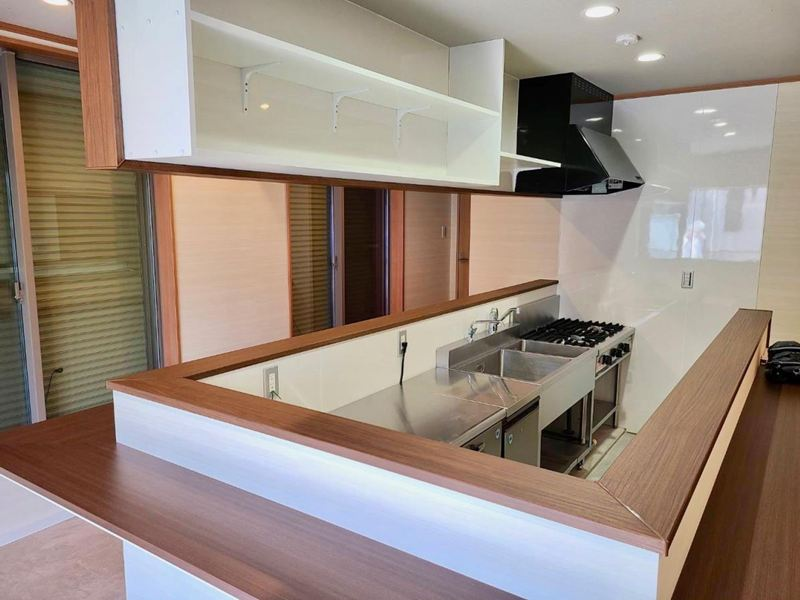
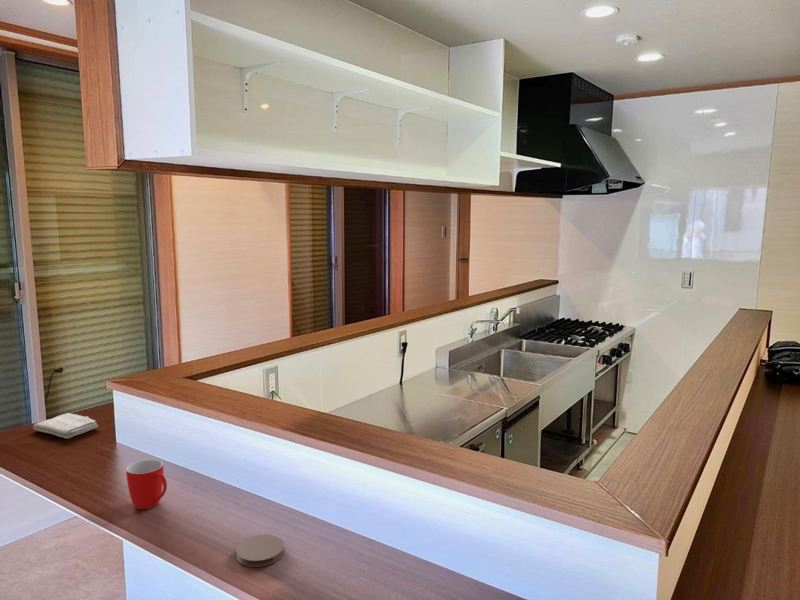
+ washcloth (66, 424)
+ mug (150, 487)
+ coaster (260, 550)
